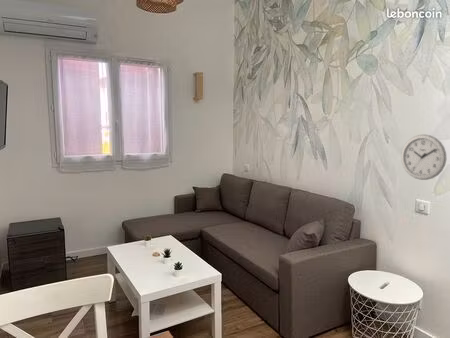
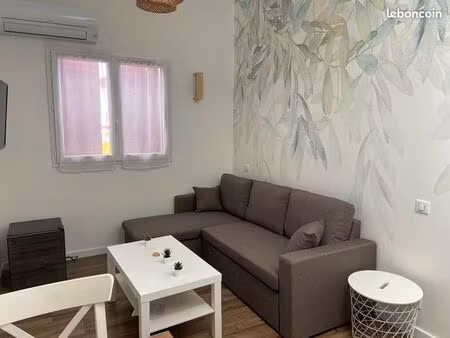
- wall clock (421, 157)
